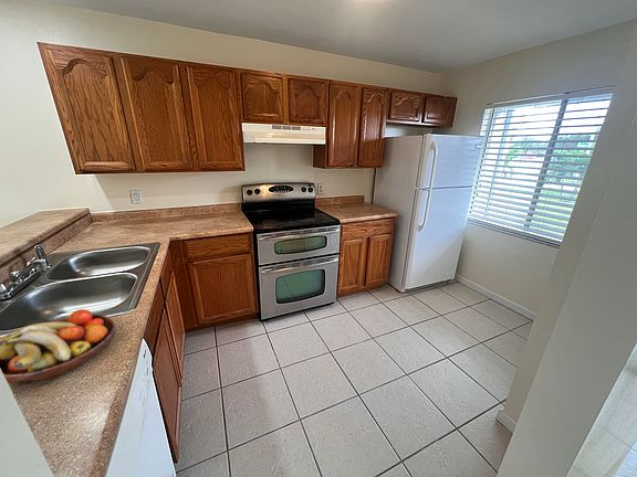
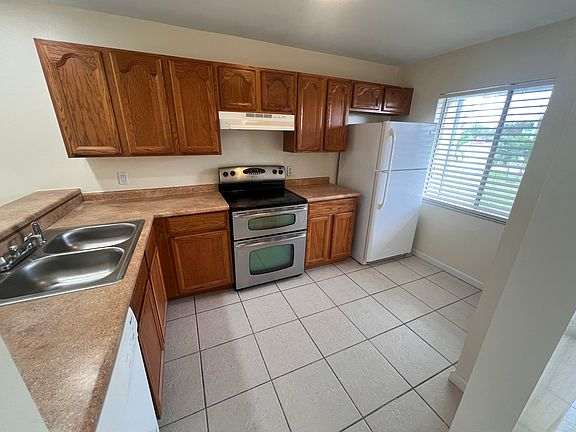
- fruit bowl (56, 337)
